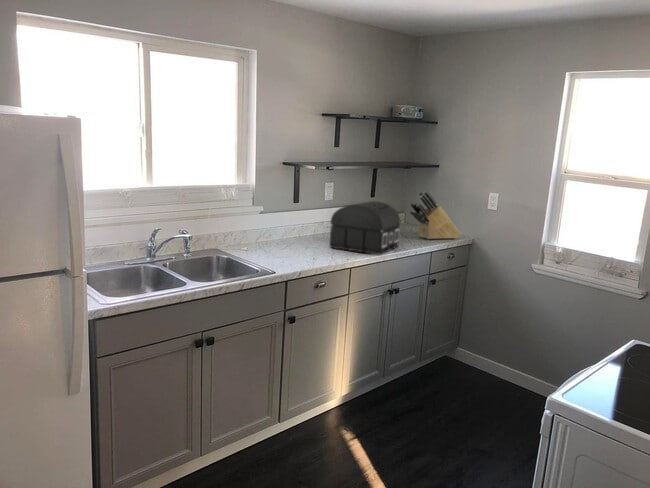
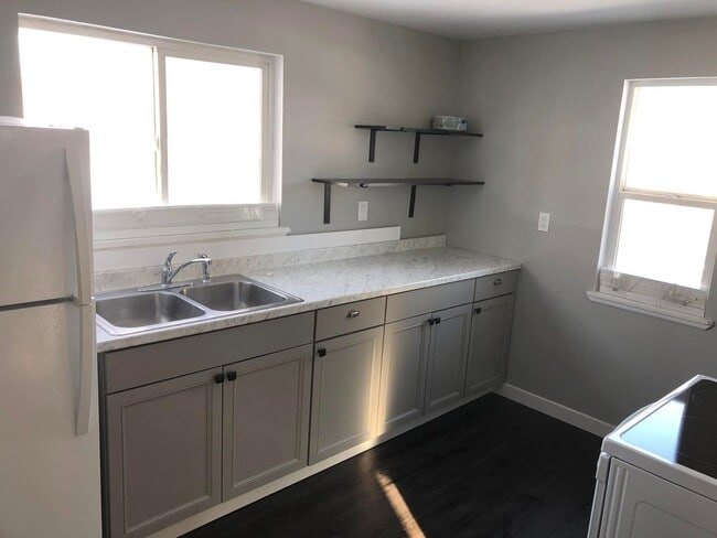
- knife block (435, 214)
- treasure chest (366, 225)
